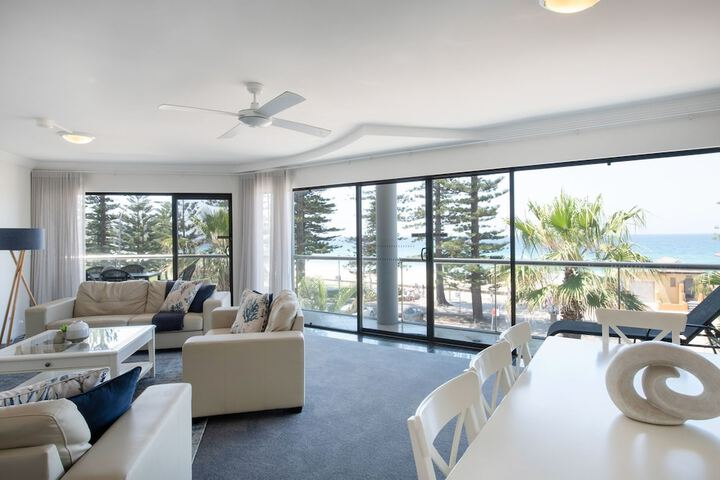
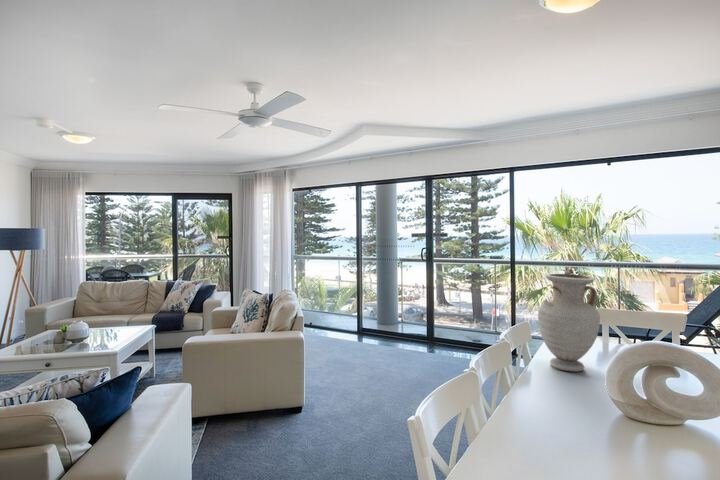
+ vase (567, 321)
